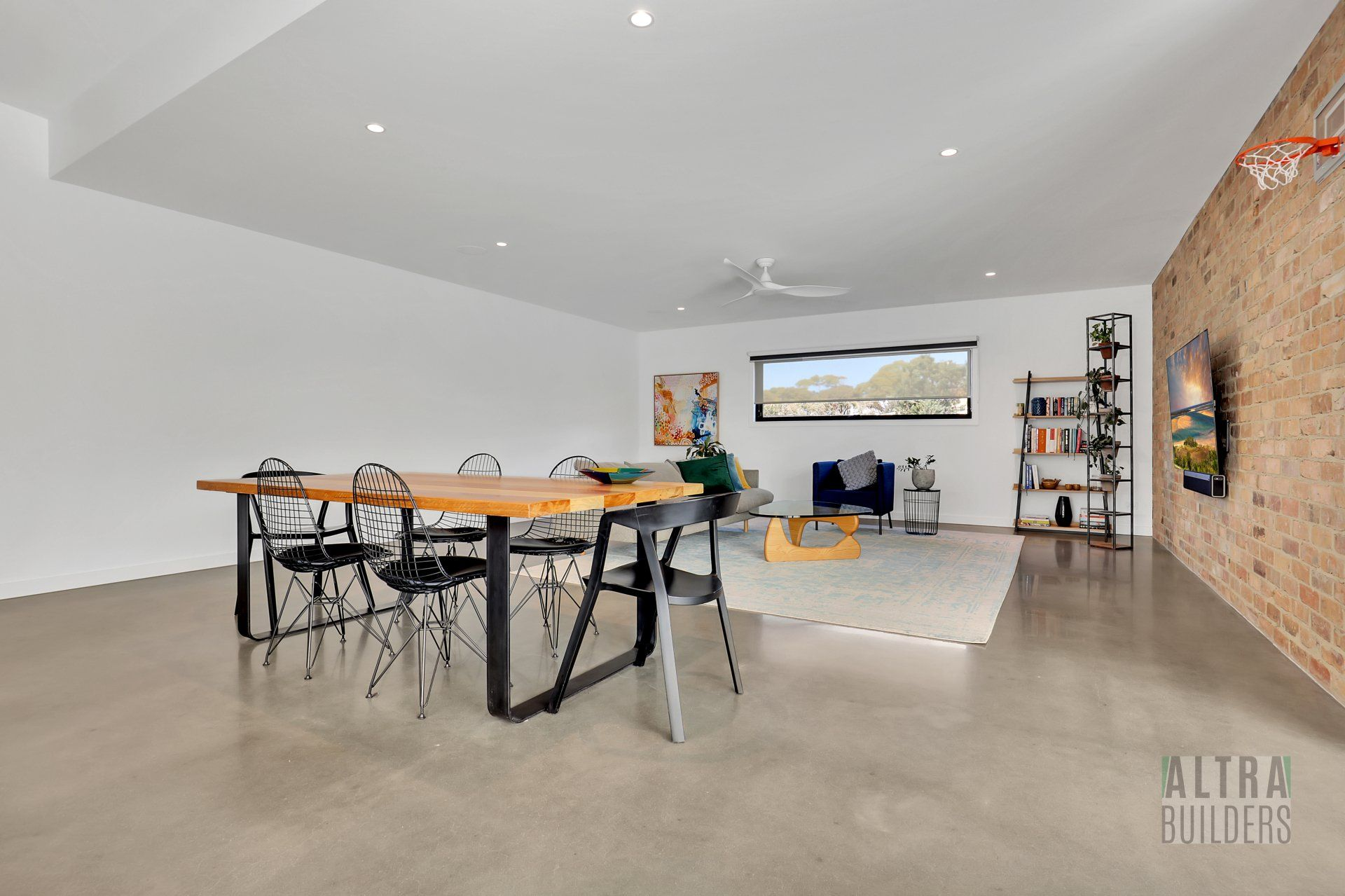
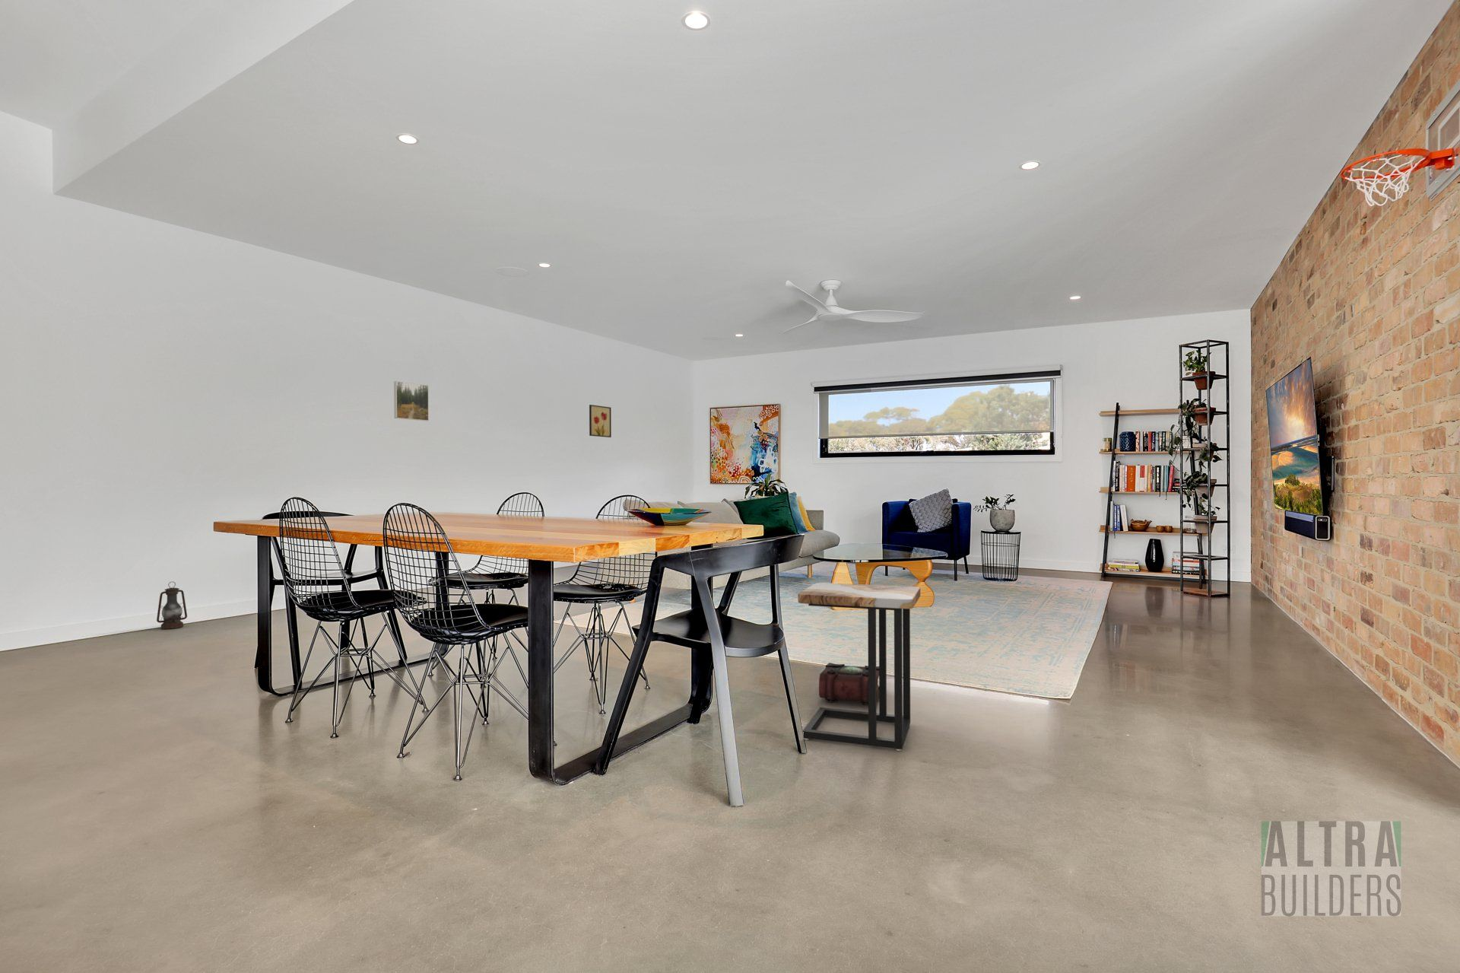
+ side table (868, 661)
+ lantern (172, 604)
+ wall art (599, 420)
+ book (851, 682)
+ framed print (411, 401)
